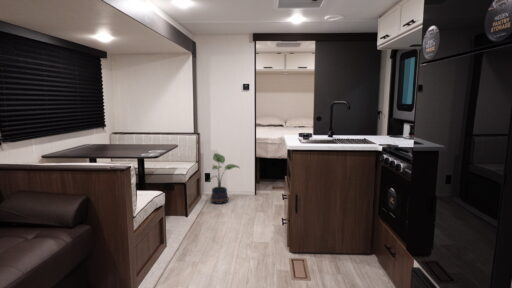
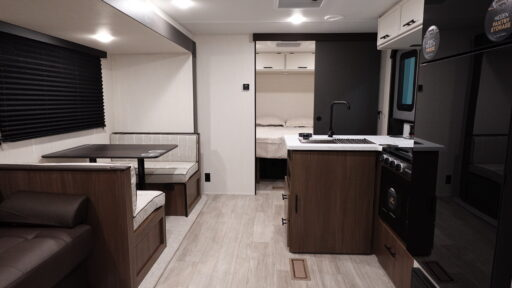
- potted plant (221, 178)
